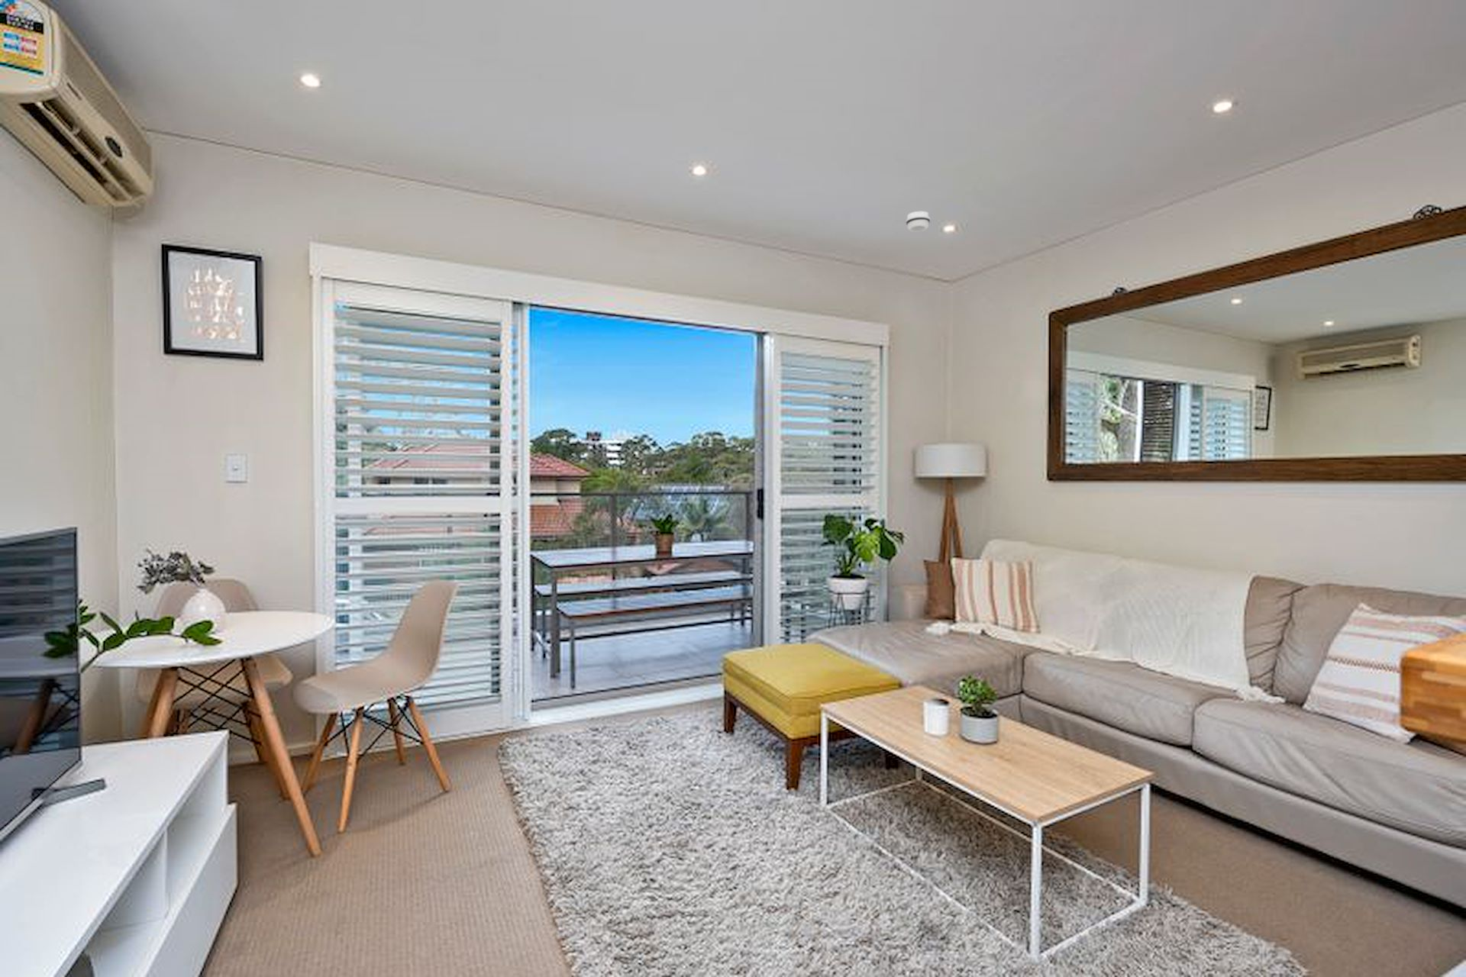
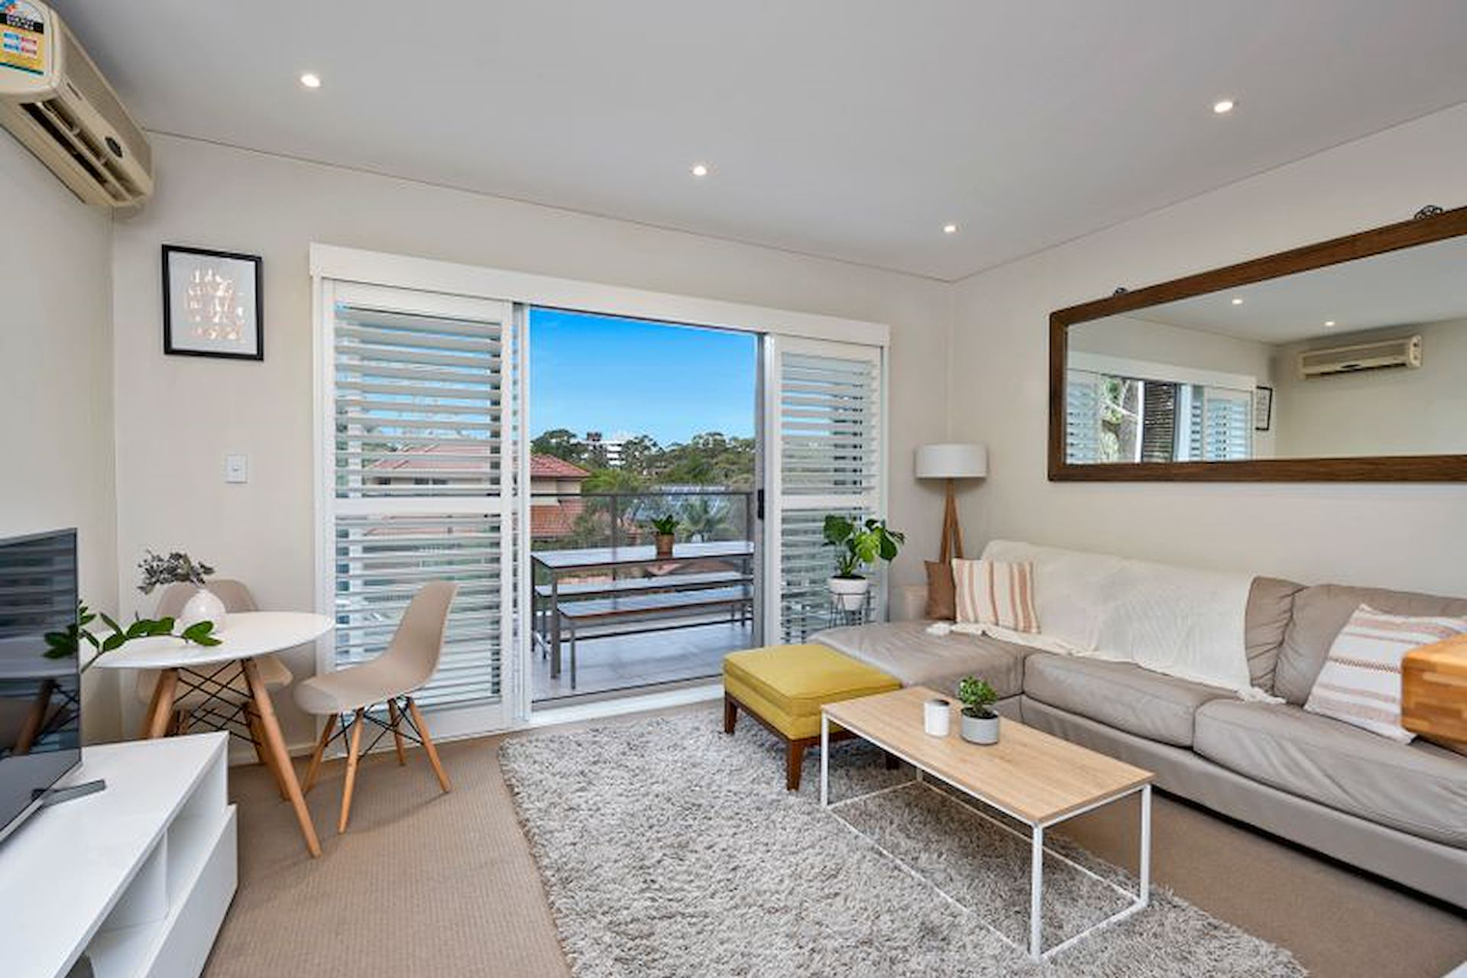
- smoke detector (917, 221)
